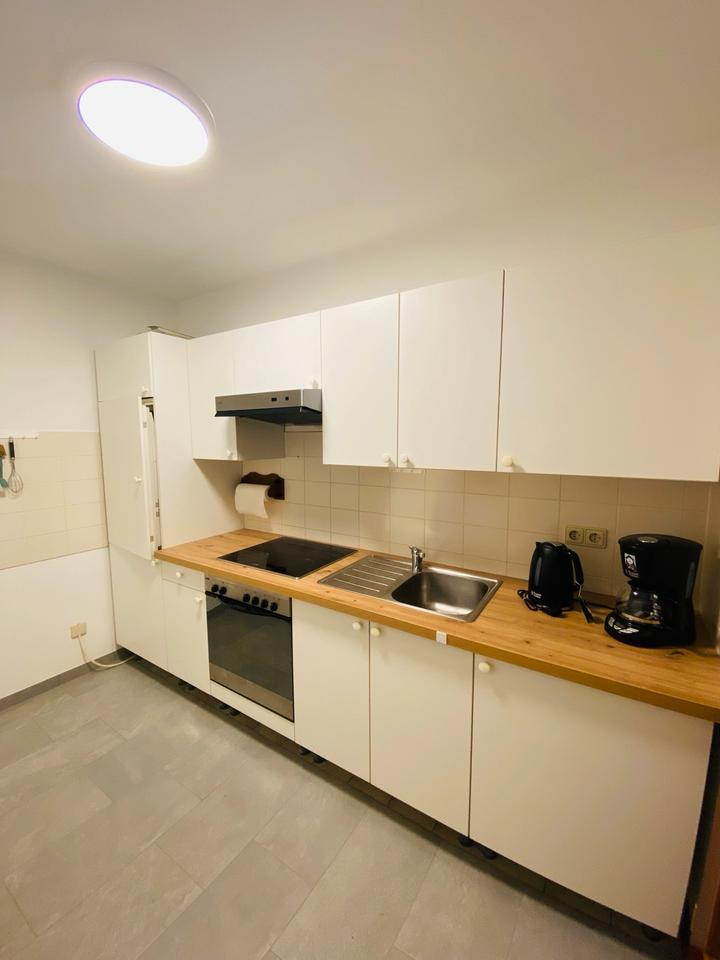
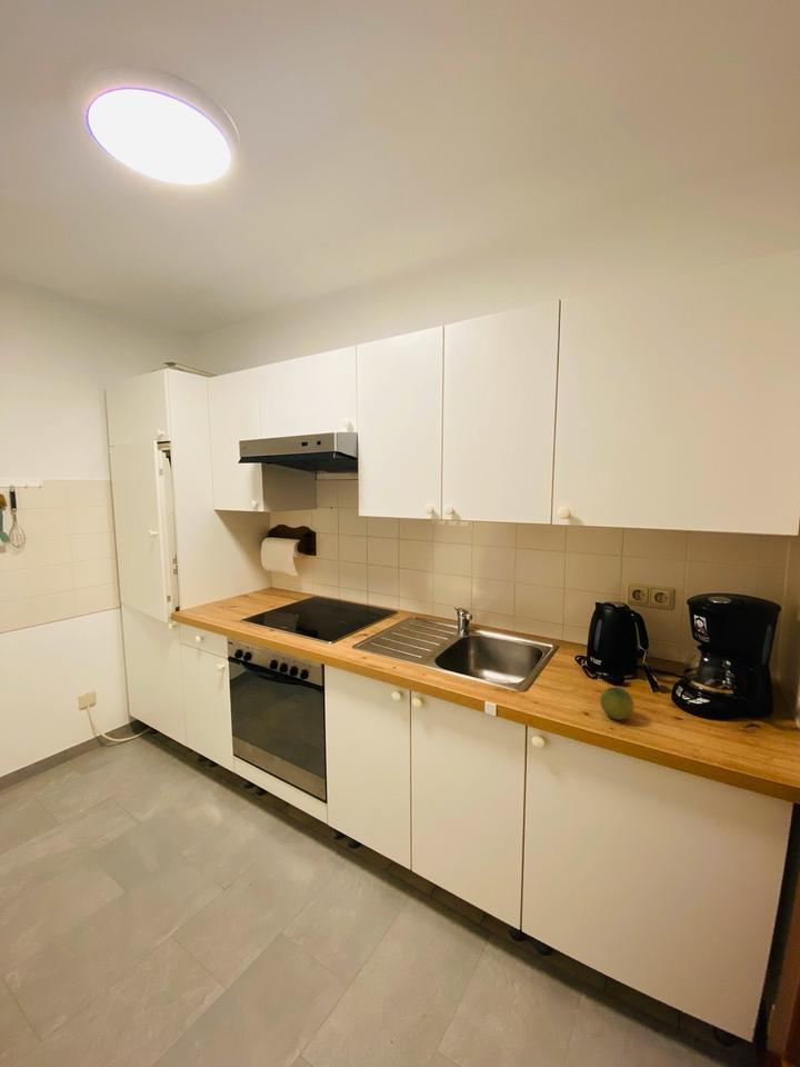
+ fruit (617, 702)
